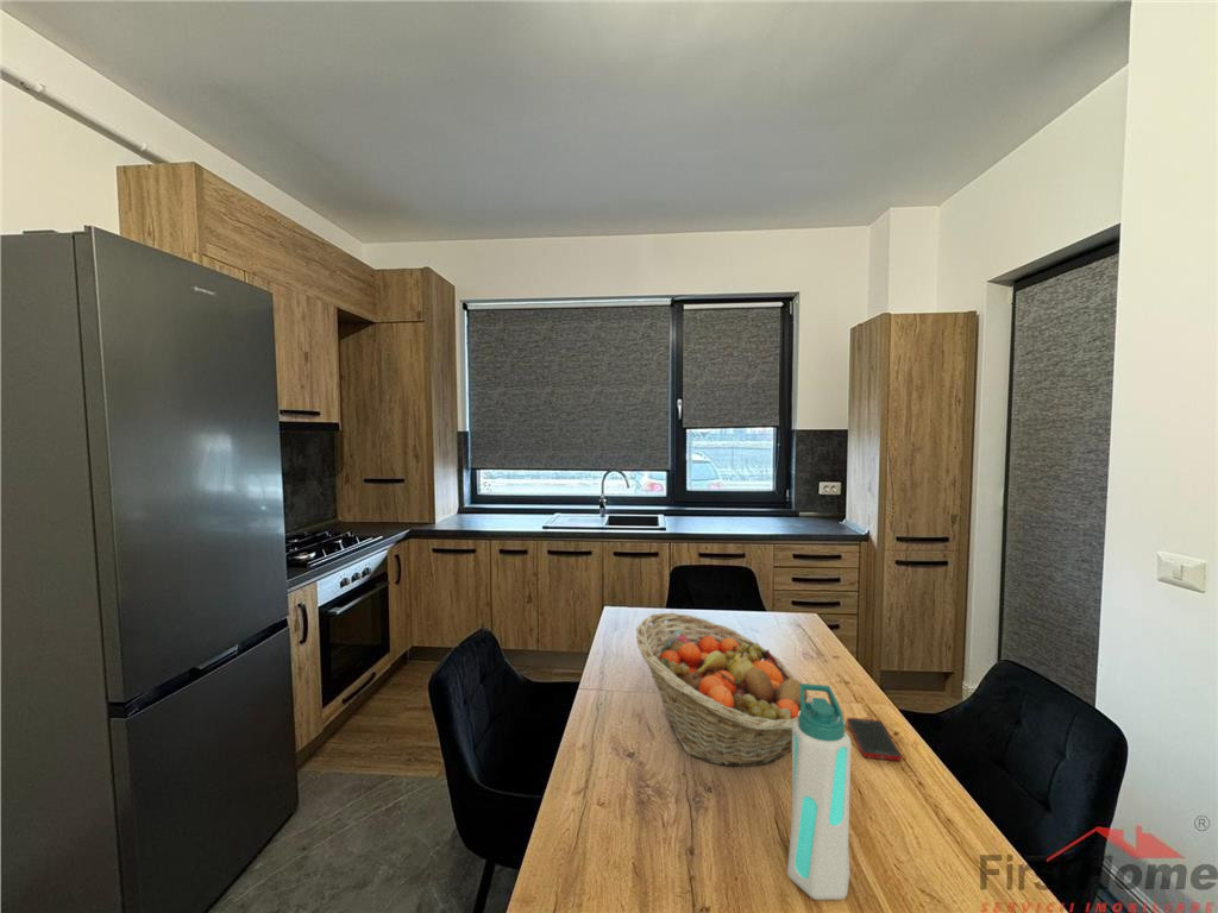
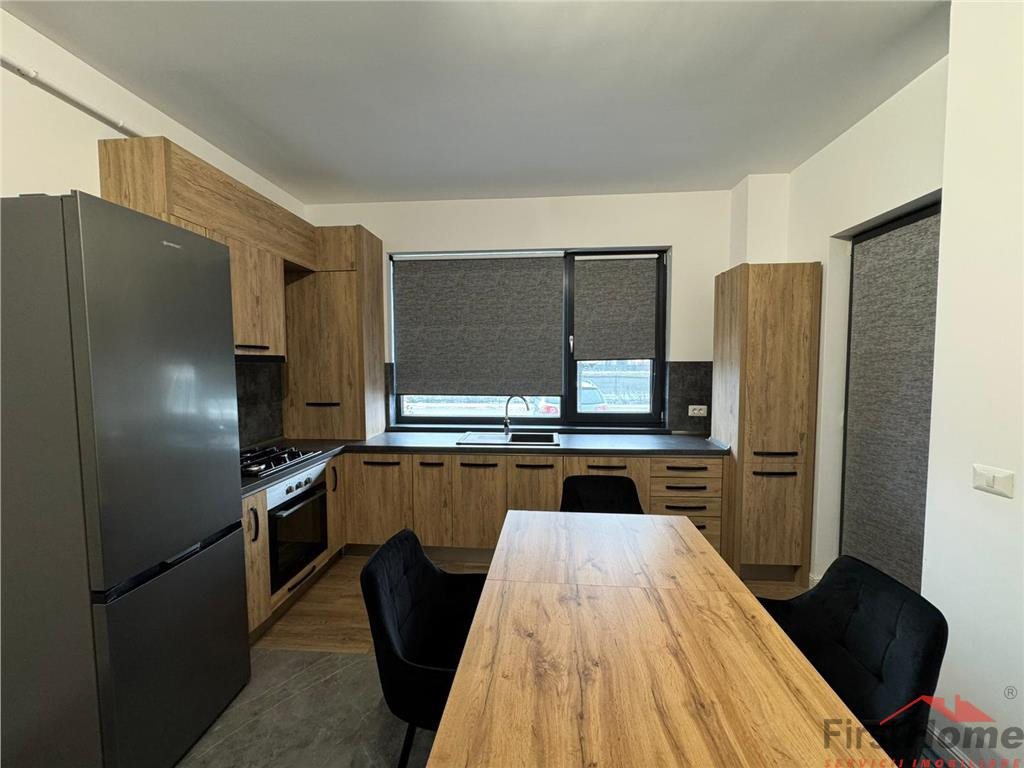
- fruit basket (720, 678)
- cell phone (872, 737)
- water bottle (817, 787)
